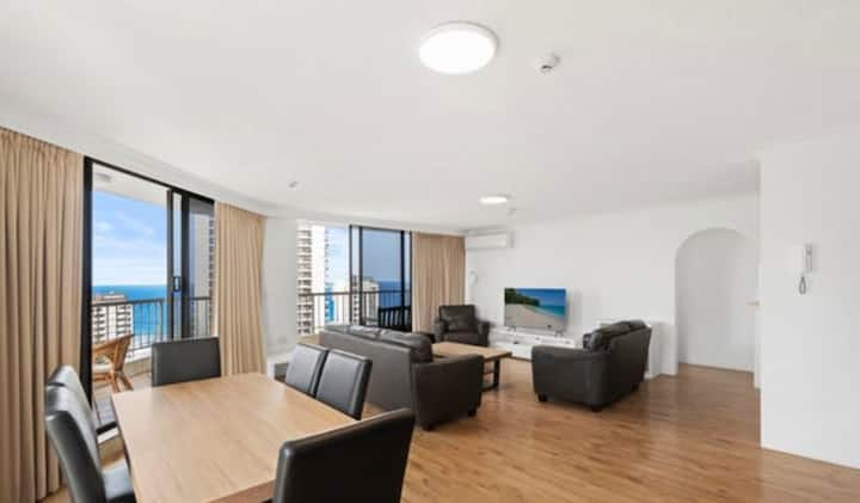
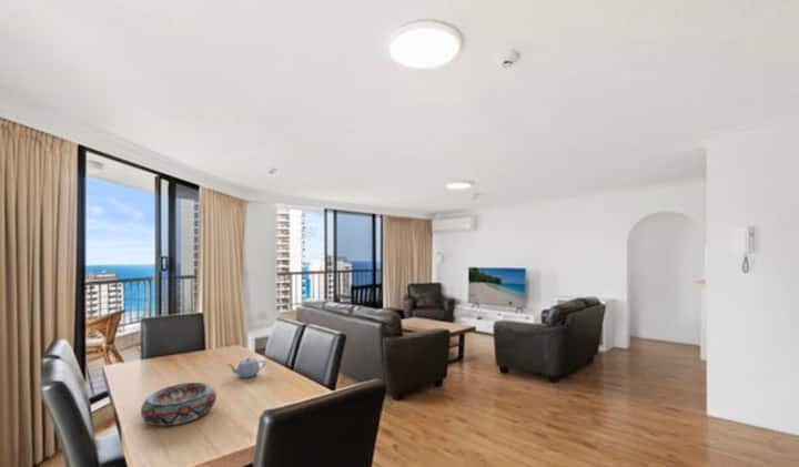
+ teapot (246, 366)
+ decorative bowl (180, 403)
